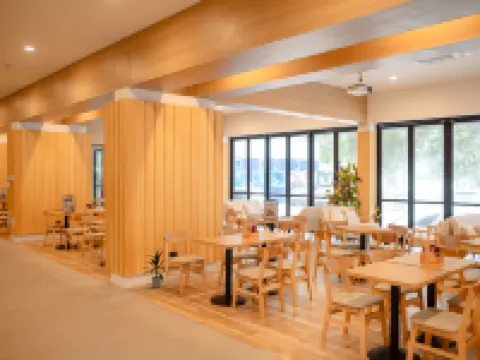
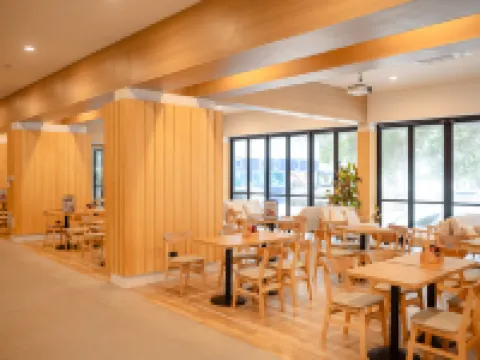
- indoor plant (156, 268)
